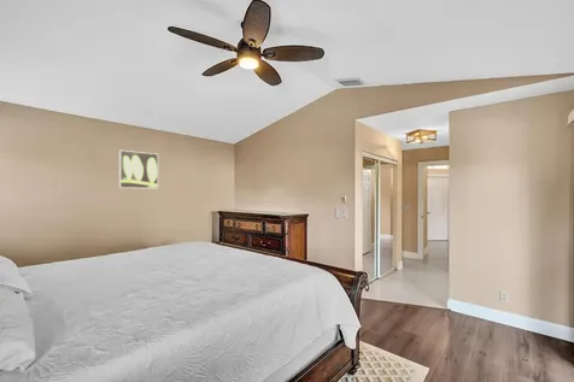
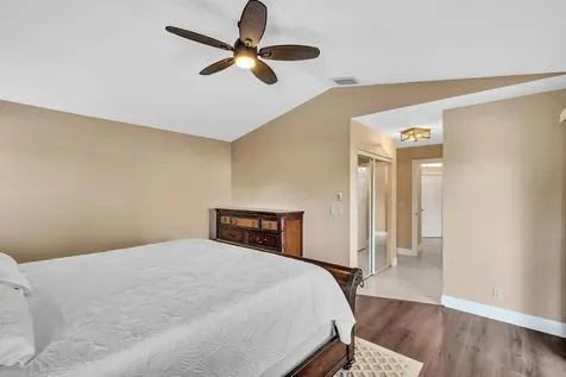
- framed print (139, 170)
